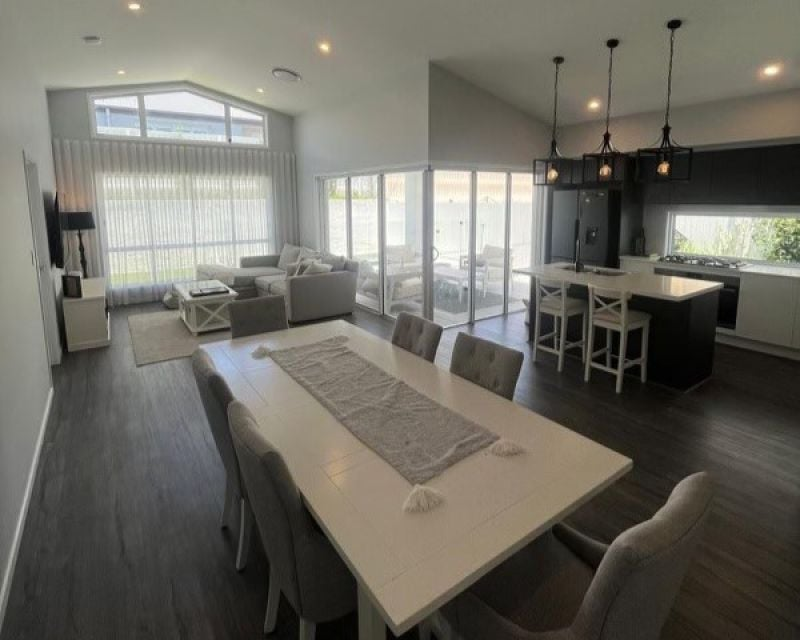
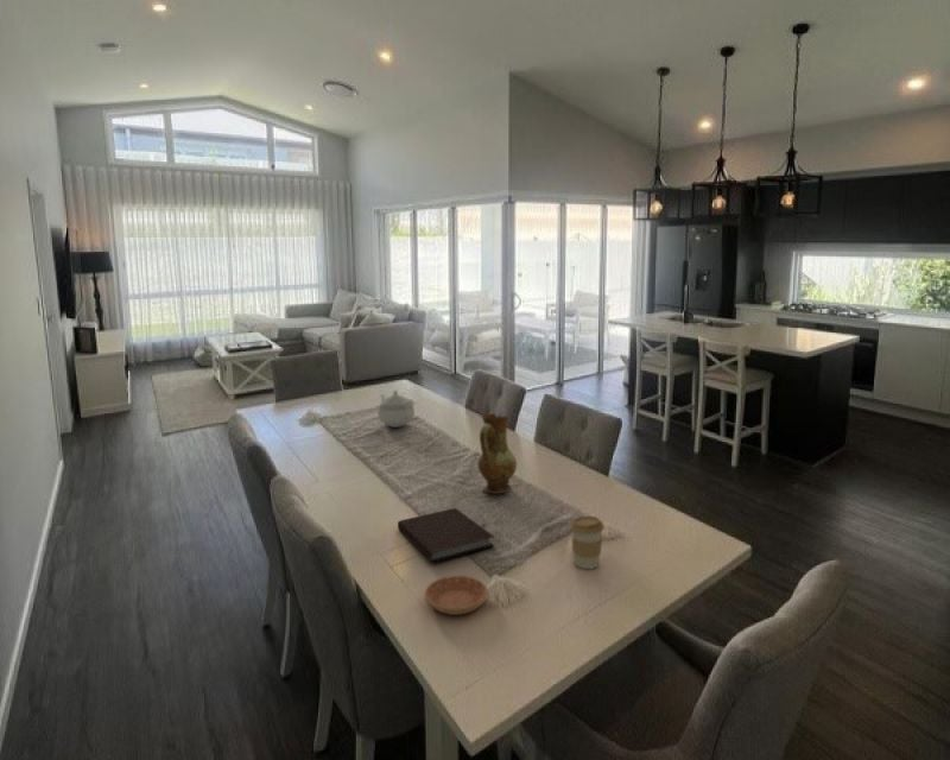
+ notebook (444, 533)
+ teapot (395, 407)
+ saucer (456, 596)
+ coffee cup (585, 540)
+ ceramic jug (496, 454)
